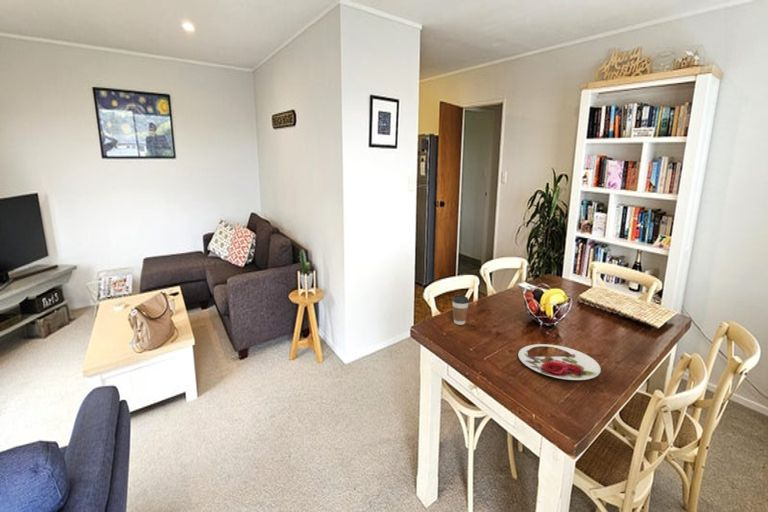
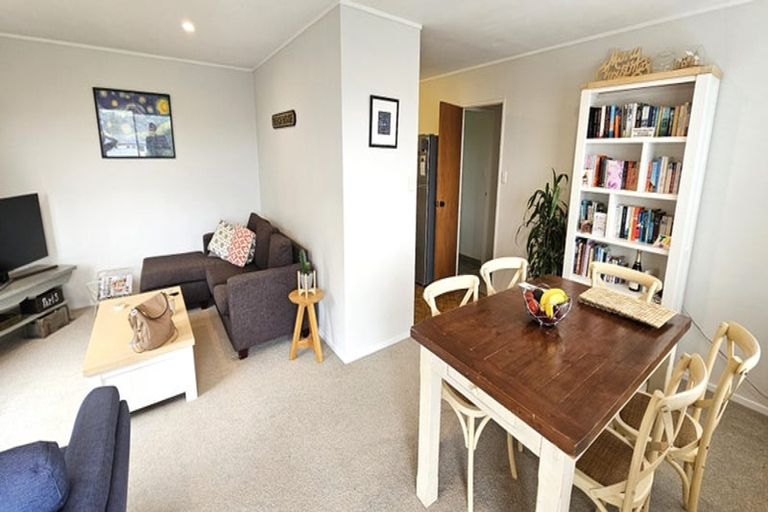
- plate (557, 359)
- coffee cup (460, 310)
